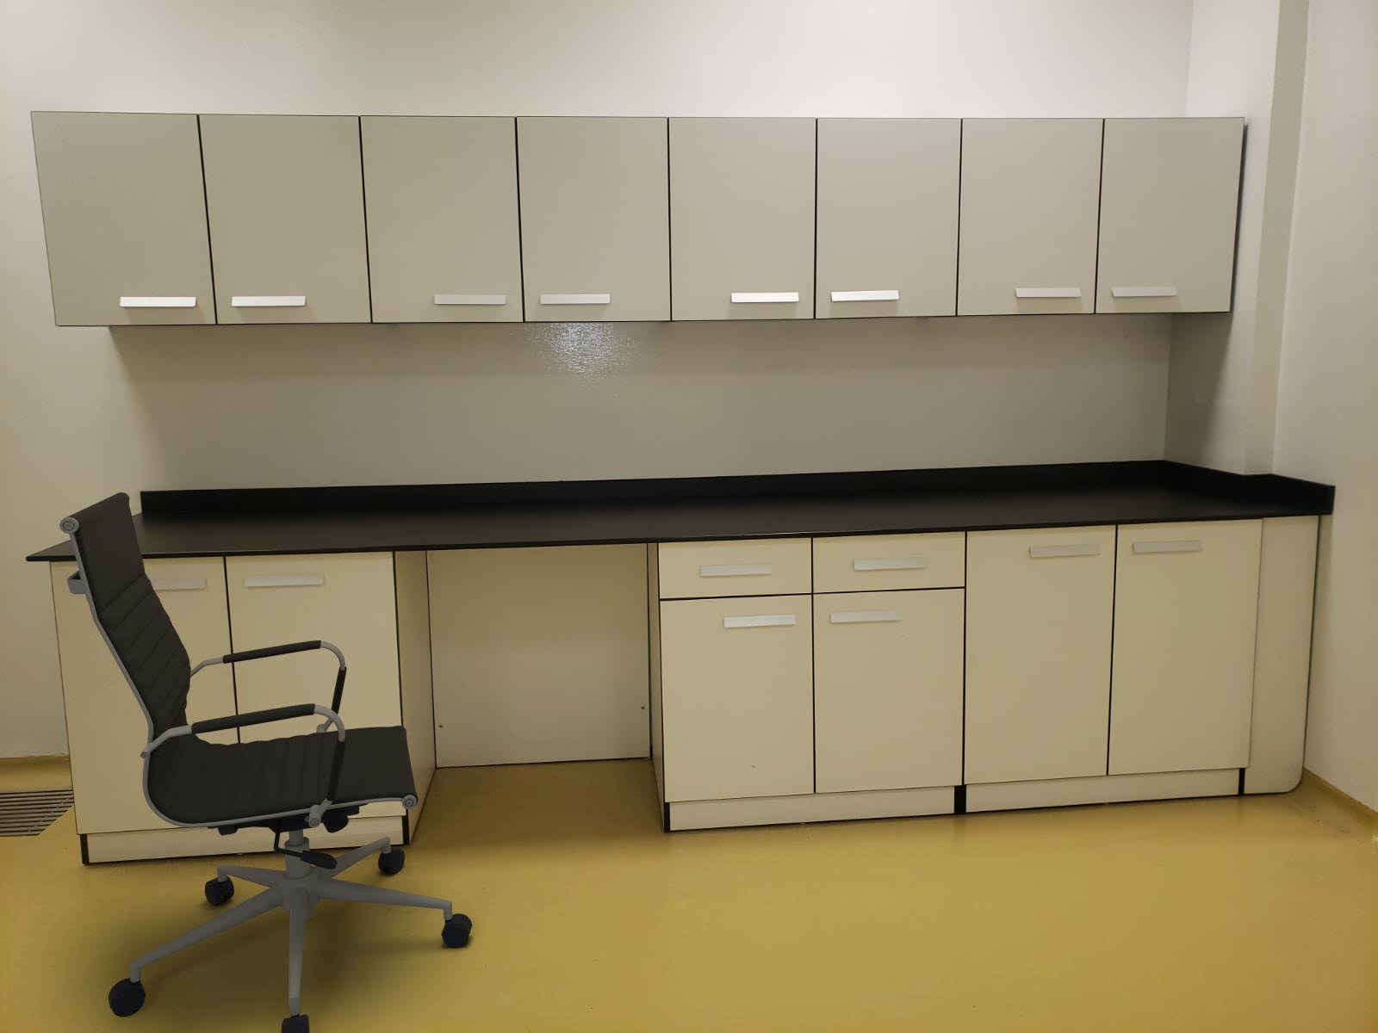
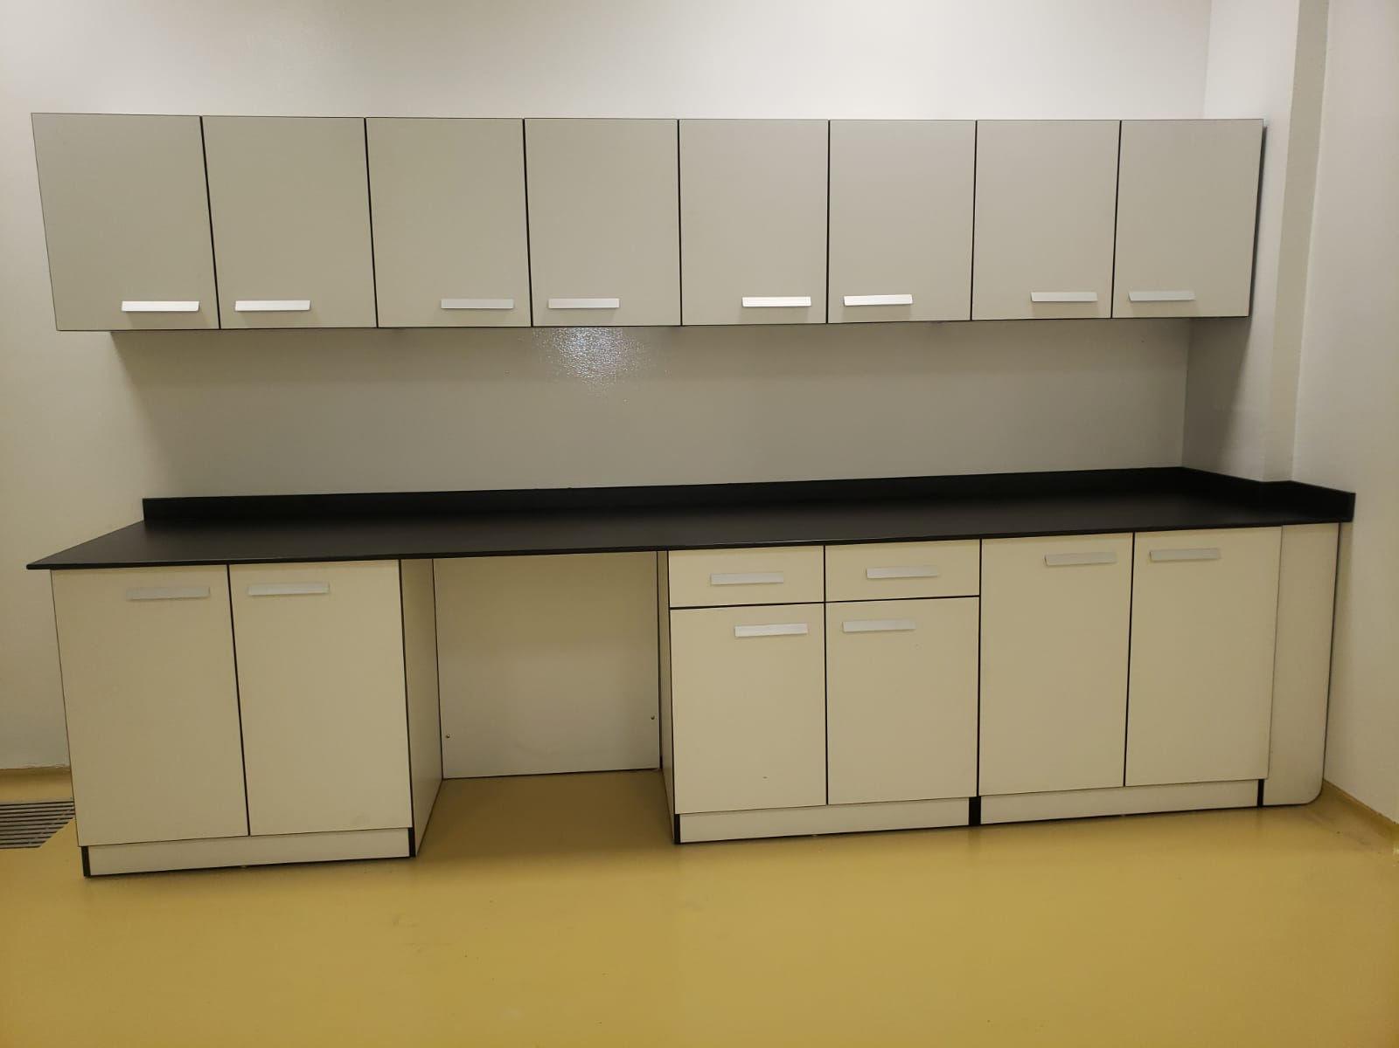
- office chair (290, 737)
